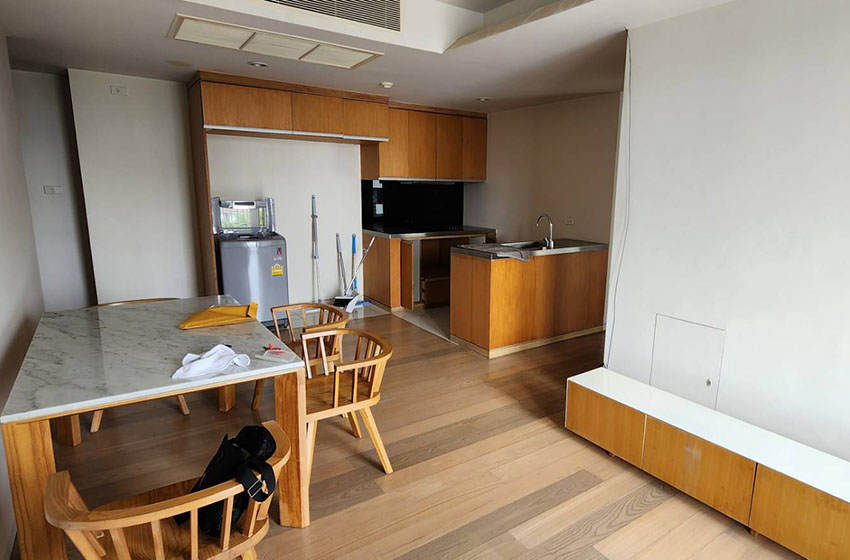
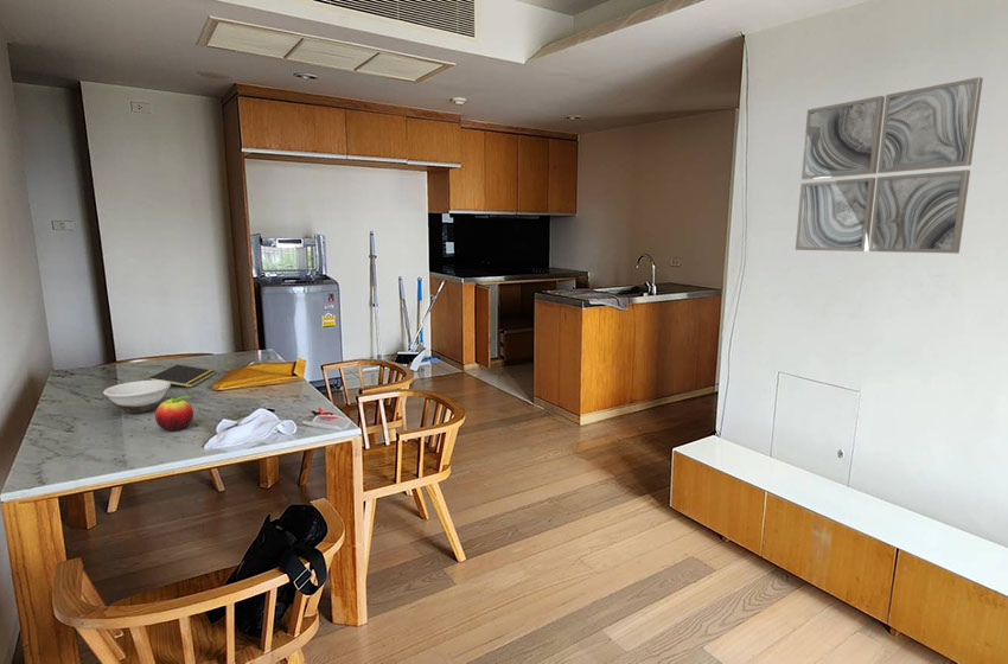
+ fruit (174, 413)
+ bowl (139, 398)
+ wall art (878, 177)
+ notepad (184, 375)
